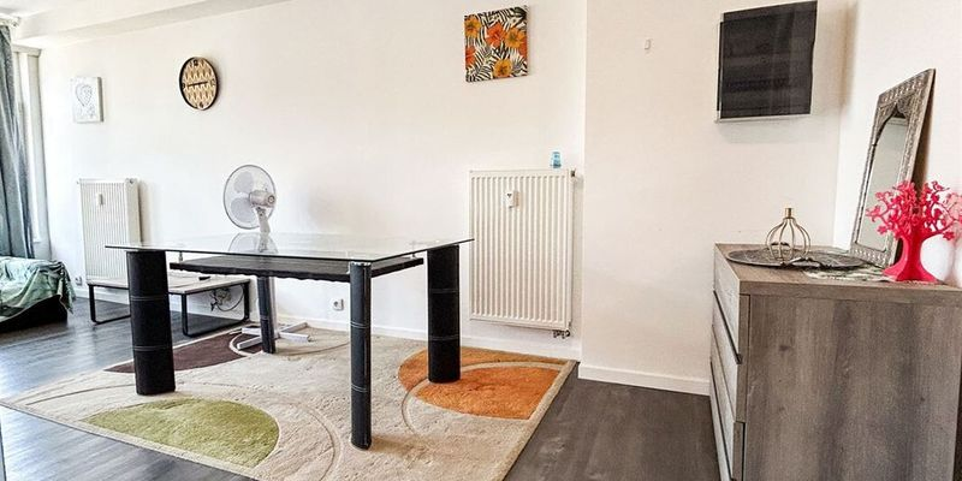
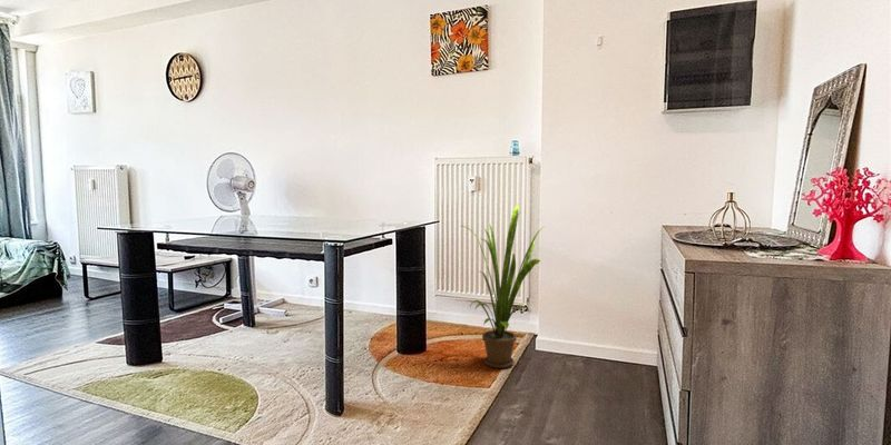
+ house plant (499, 284)
